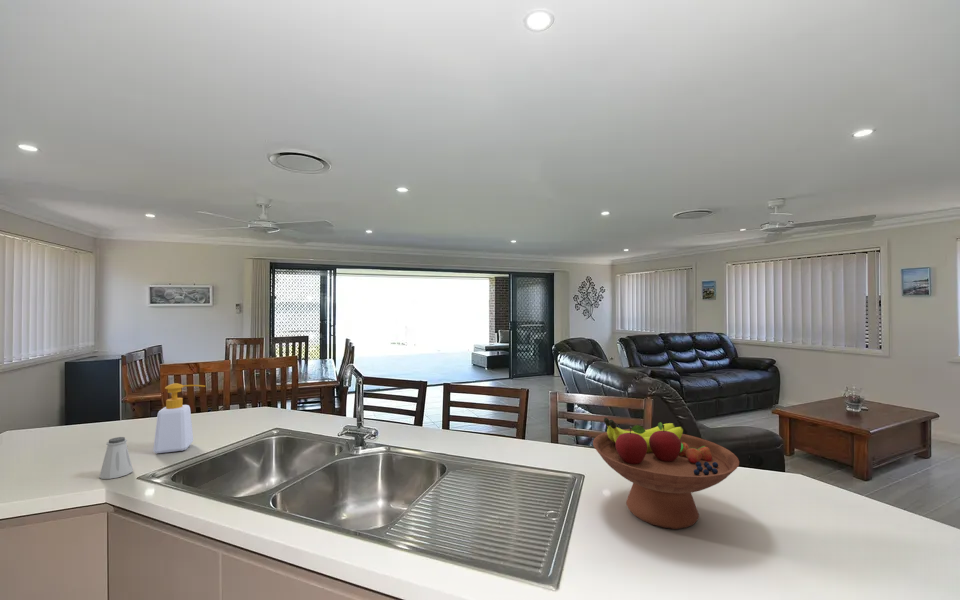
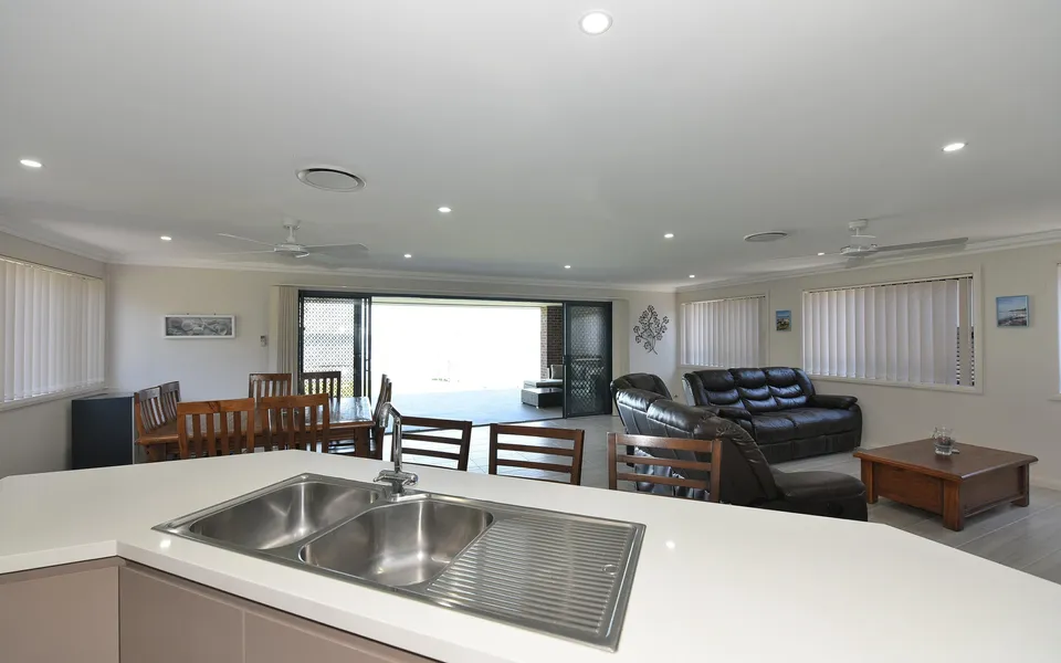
- fruit bowl (661, 468)
- soap bottle (181, 415)
- saltshaker (116, 456)
